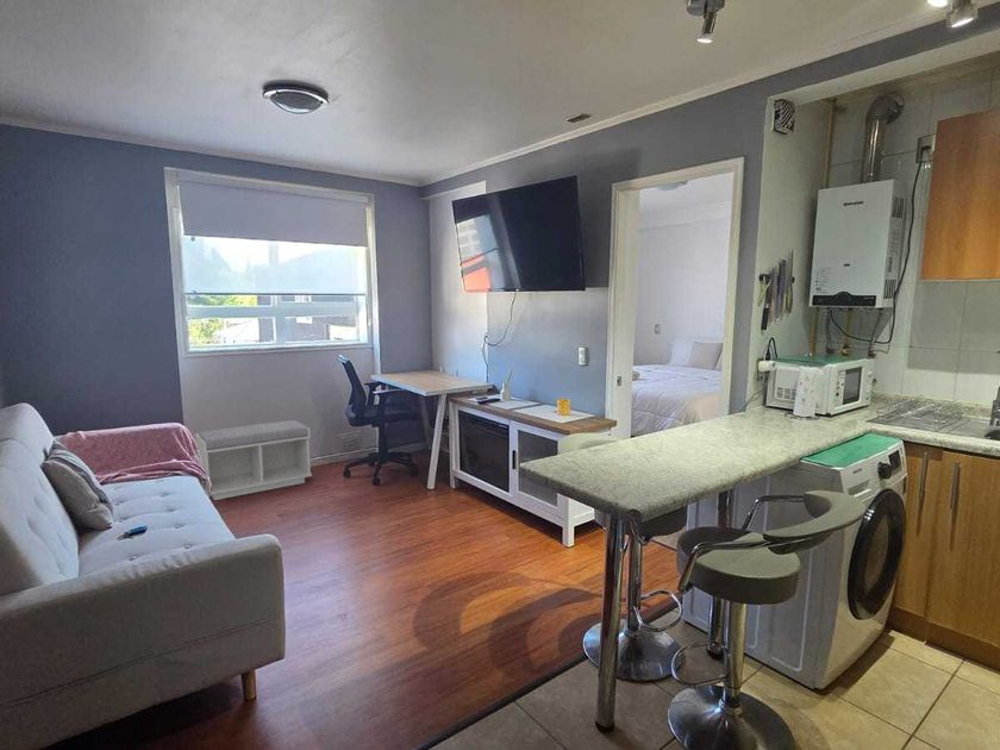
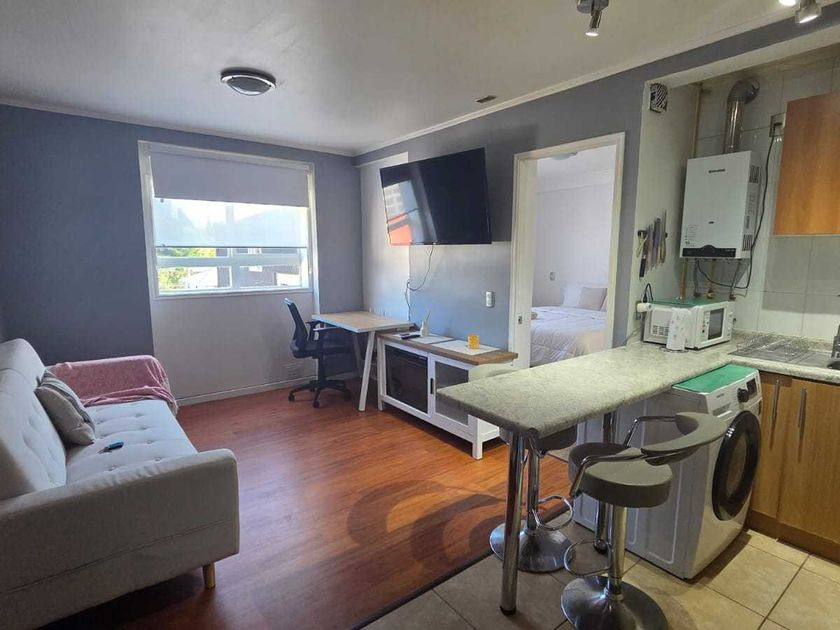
- bench (255, 456)
